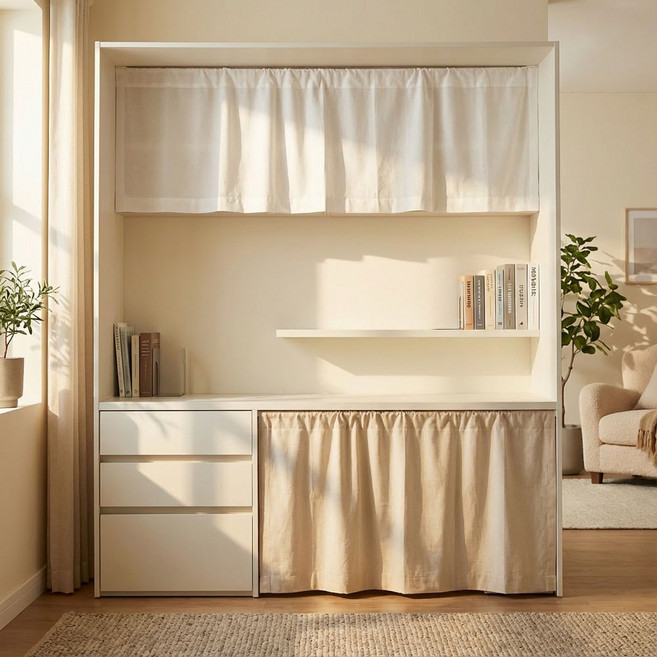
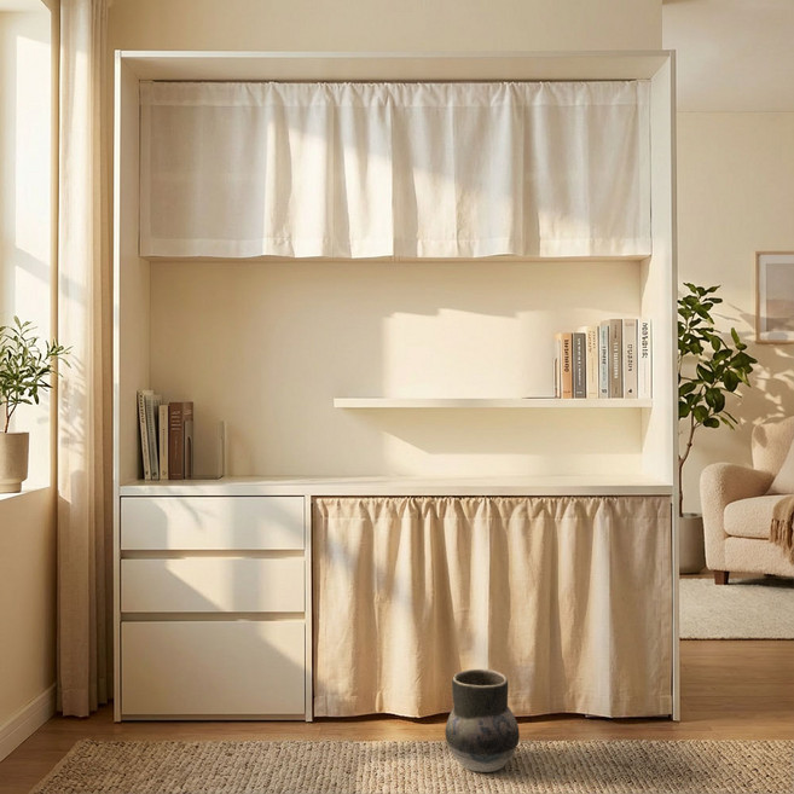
+ ceramic jug (480, 717)
